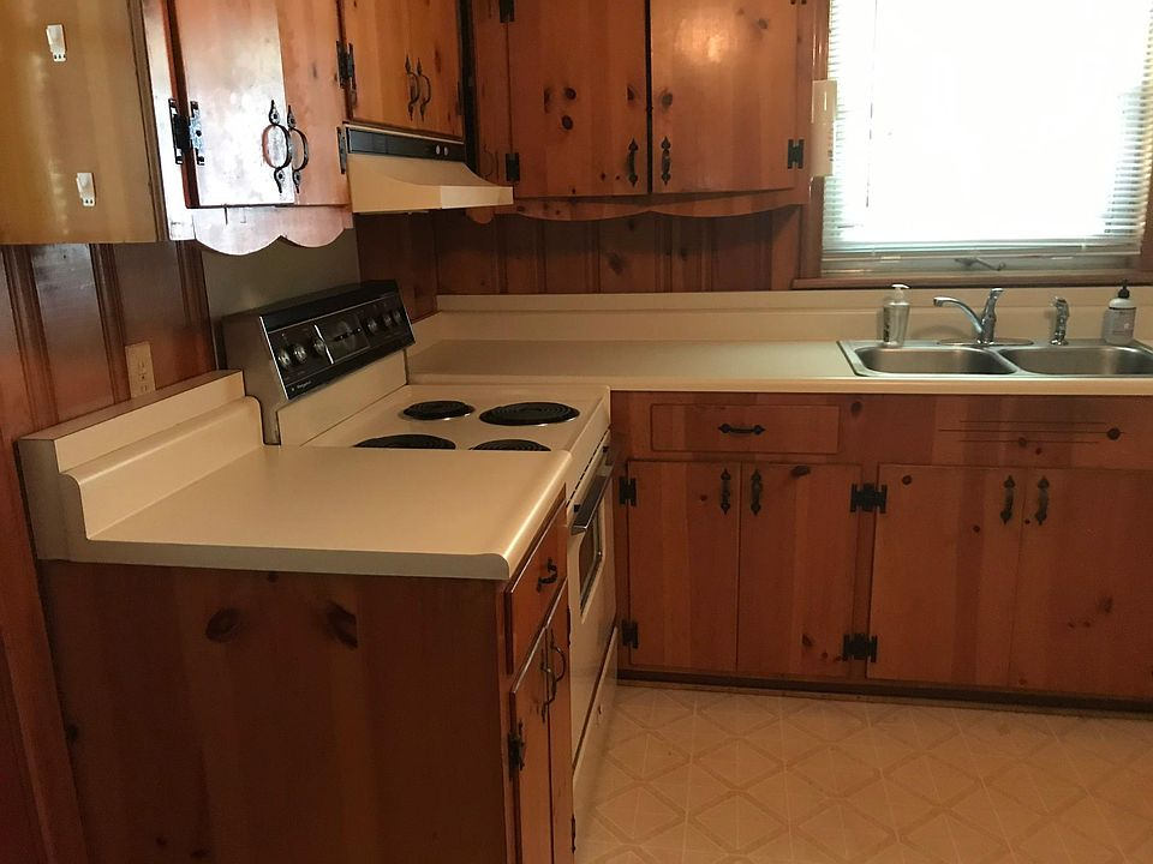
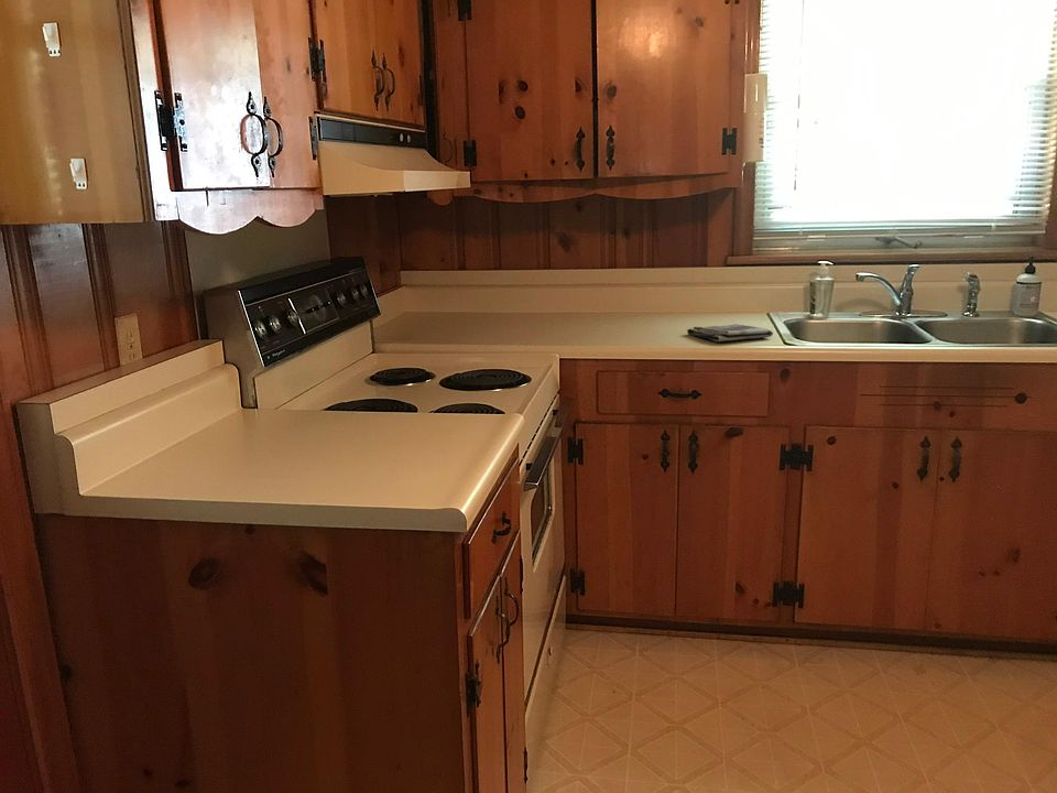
+ dish towel (728, 330)
